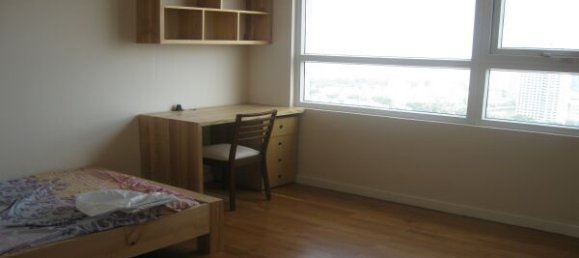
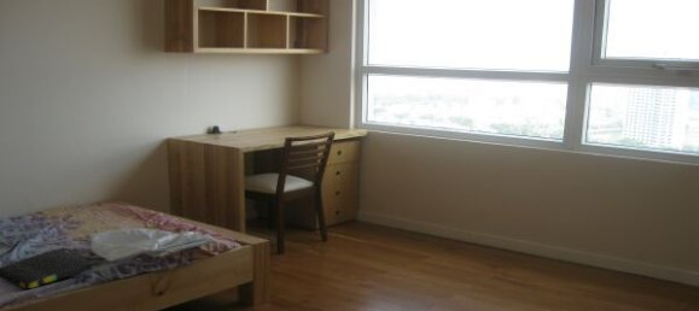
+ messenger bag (51, 265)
